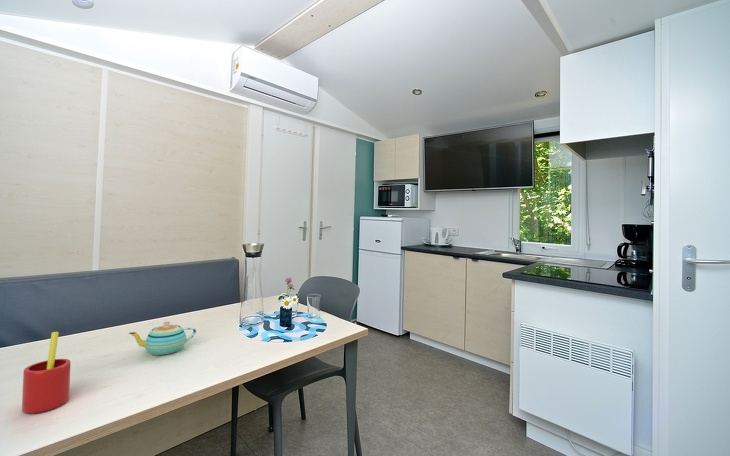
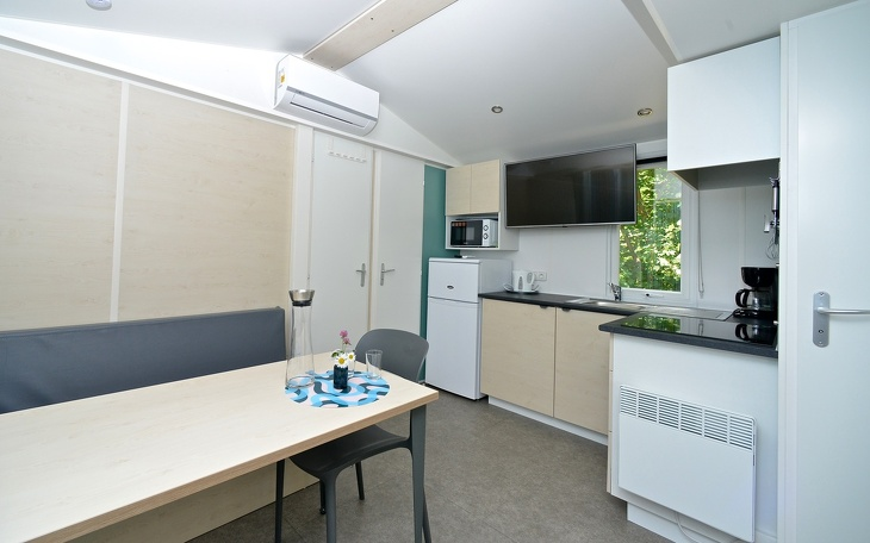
- teapot (164, 336)
- straw (48, 369)
